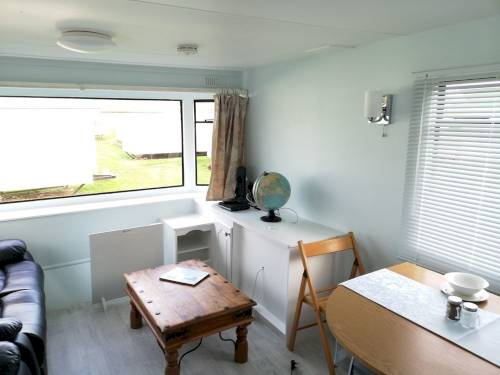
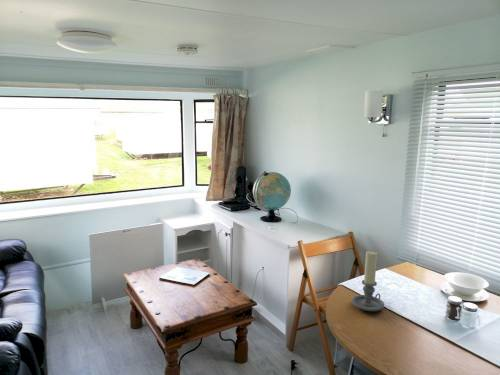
+ candle holder (371, 278)
